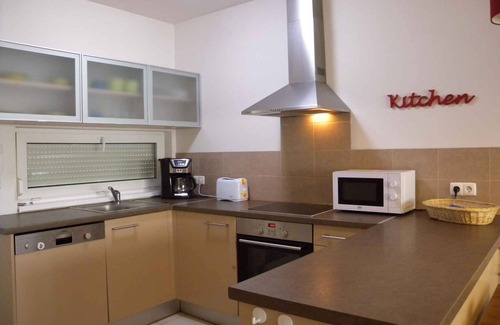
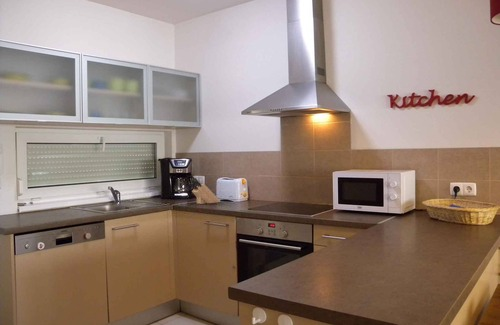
+ knife block (204, 190)
